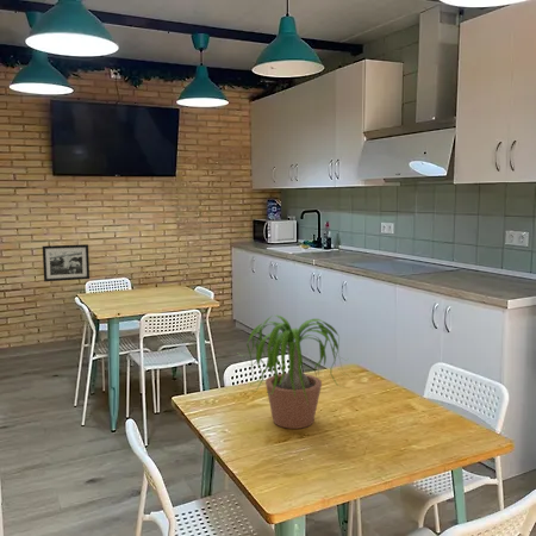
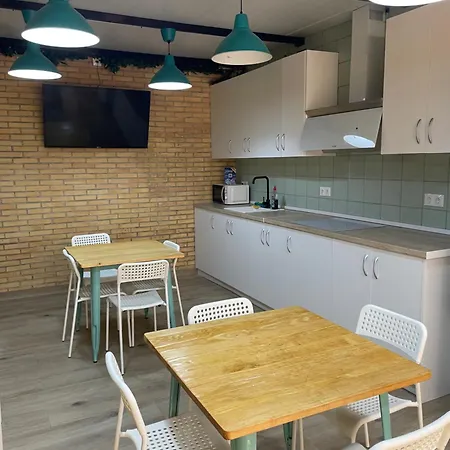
- picture frame (66, 262)
- potted plant (282, 372)
